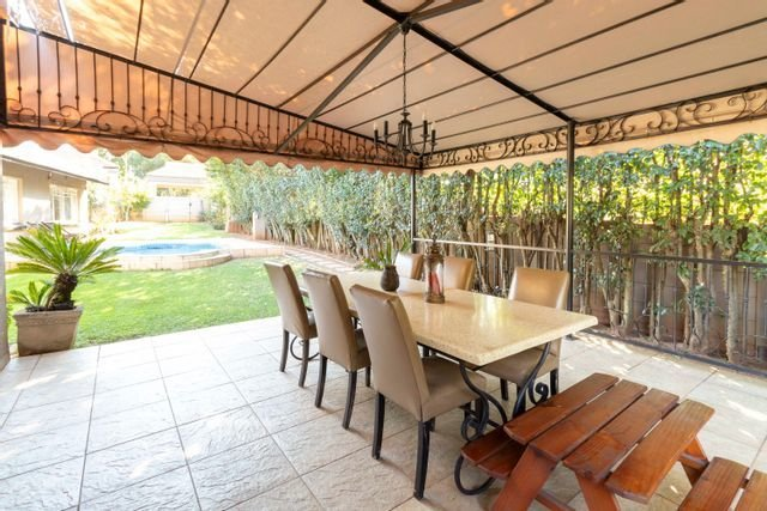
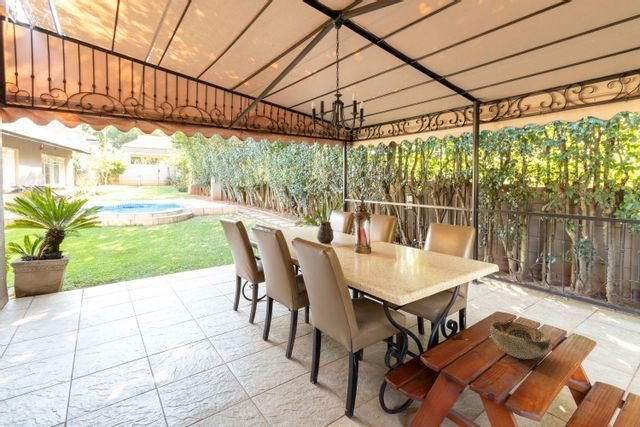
+ decorative bowl (518, 342)
